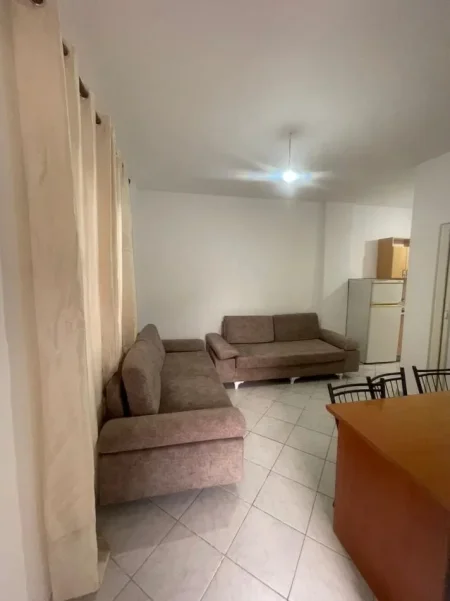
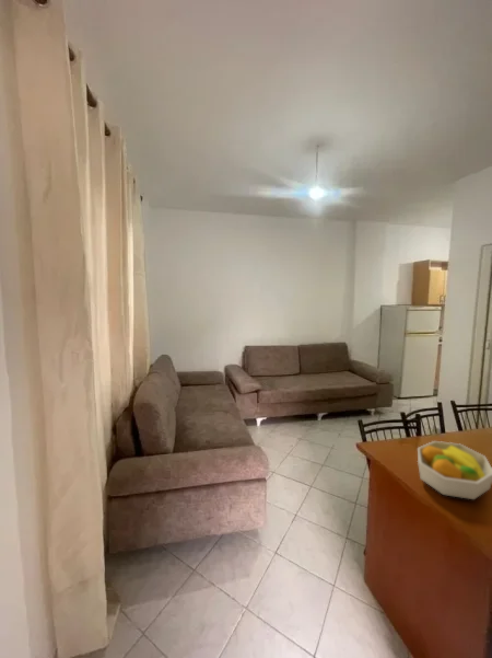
+ fruit bowl (452, 464)
